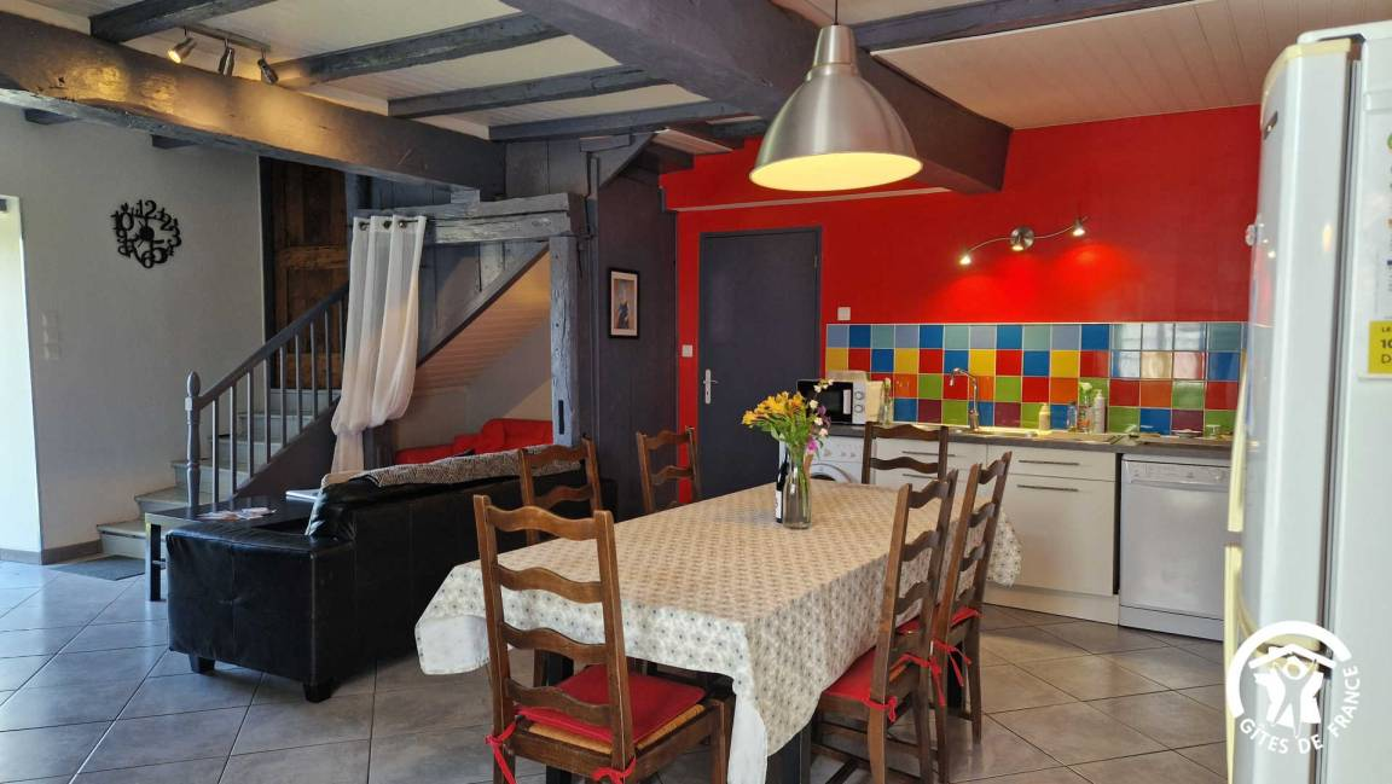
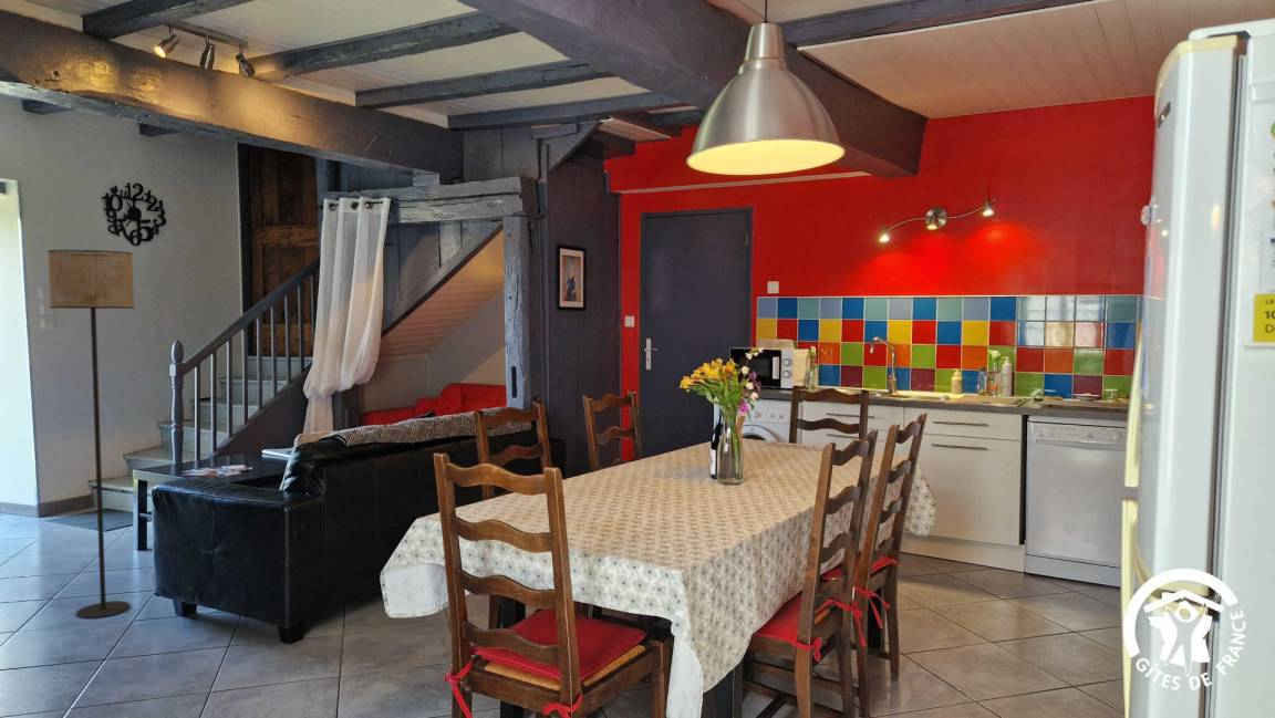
+ floor lamp (96, 433)
